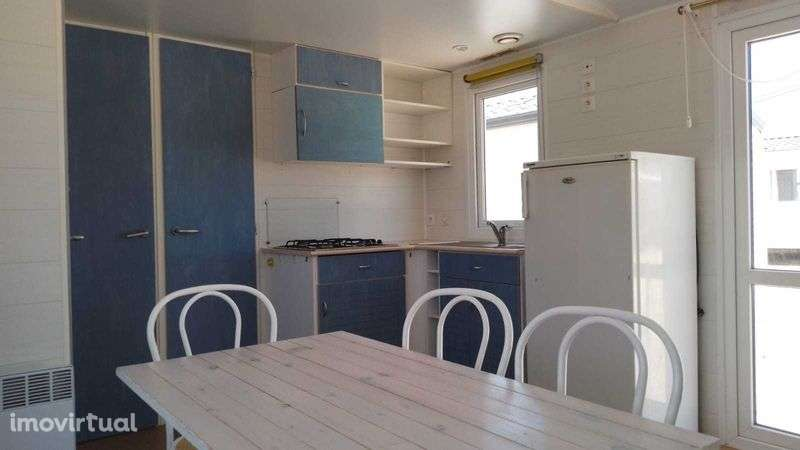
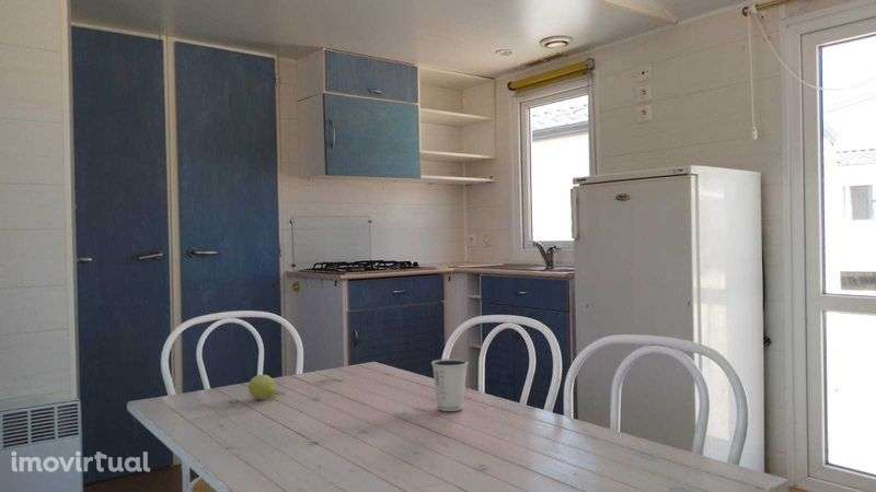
+ dixie cup (450, 385)
+ fruit (263, 387)
